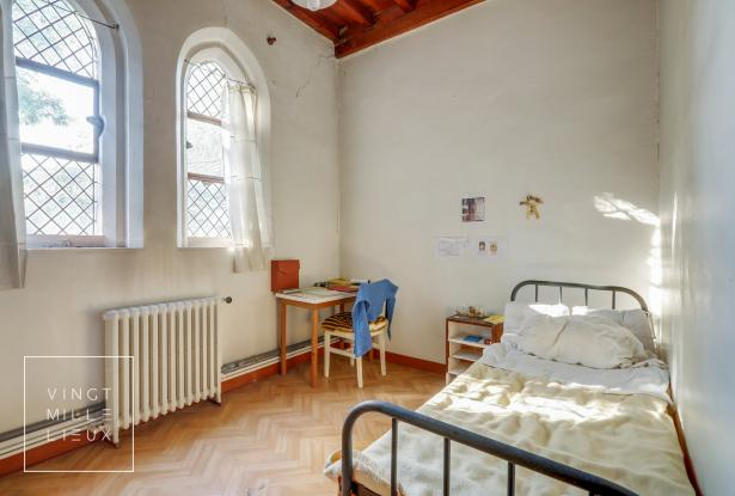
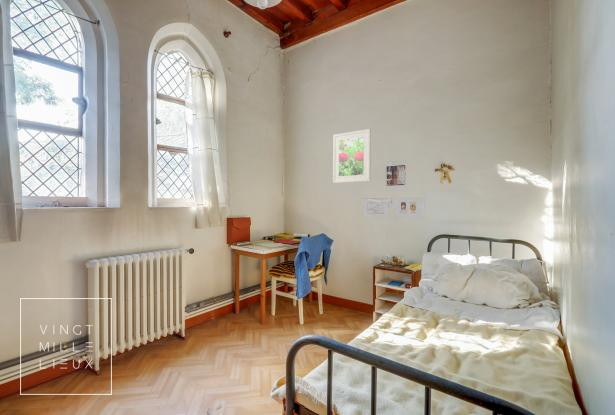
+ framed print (351, 157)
